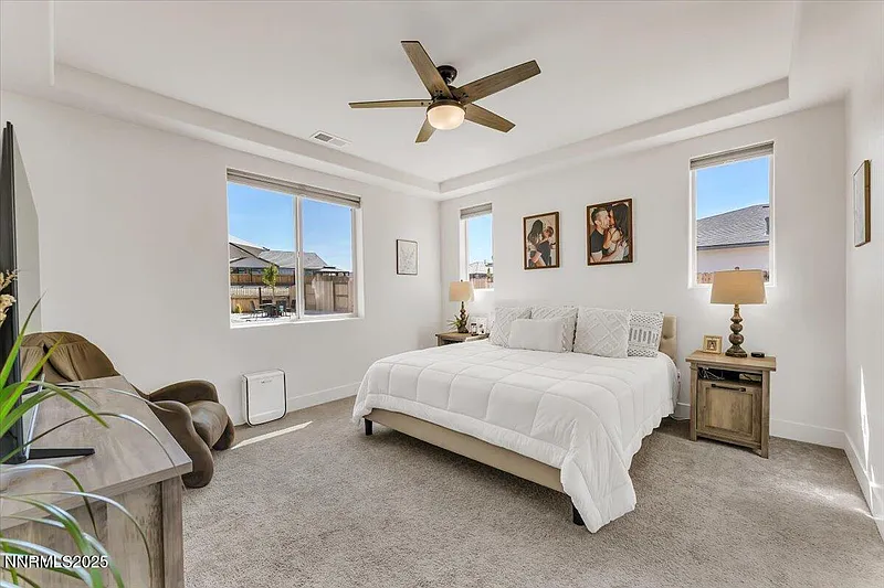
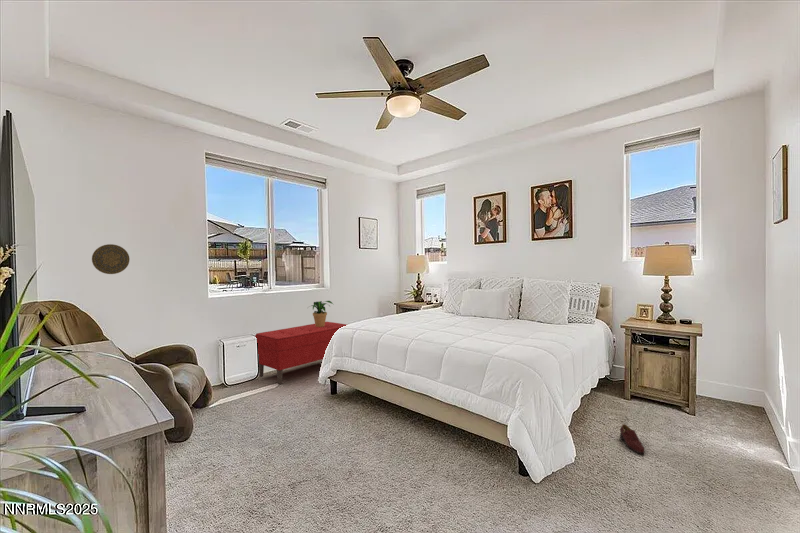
+ potted plant (319, 313)
+ shoe (631, 437)
+ decorative plate (111, 259)
+ bench (306, 349)
